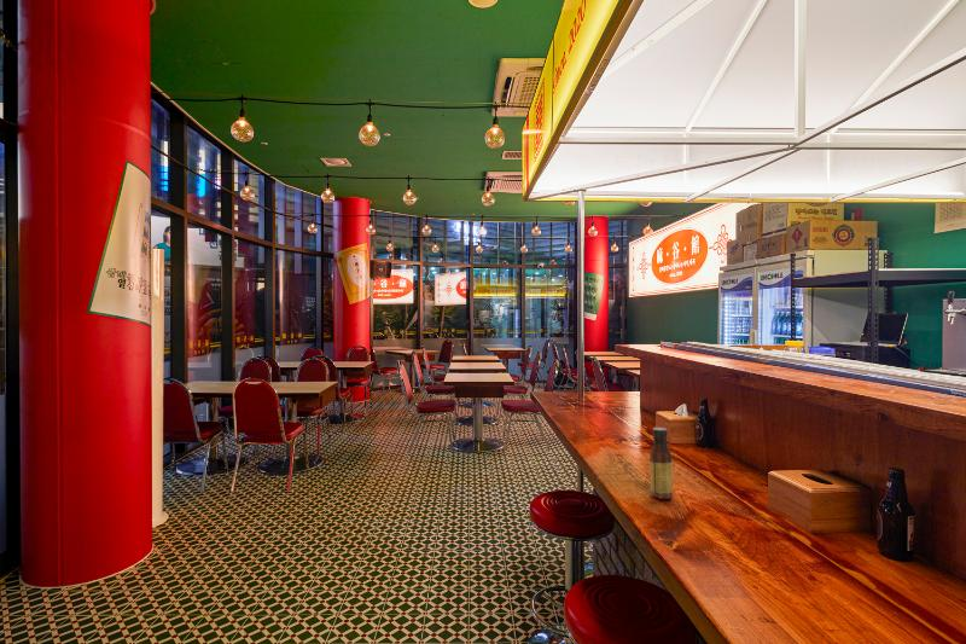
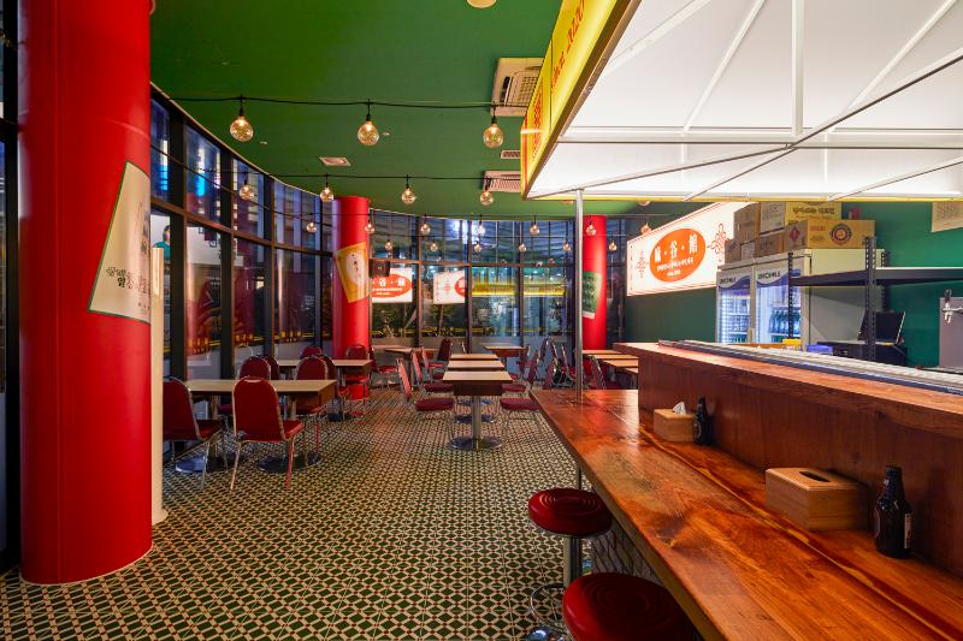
- sauce bottle (661, 462)
